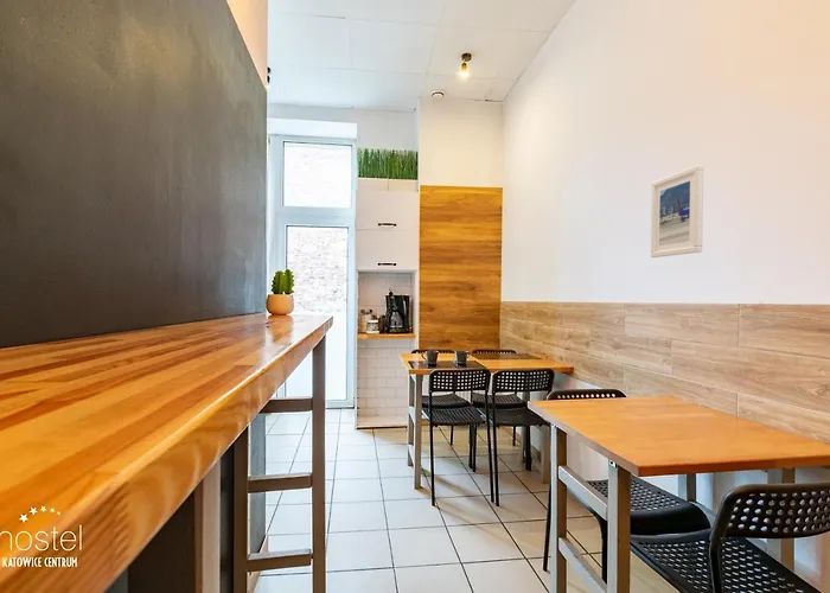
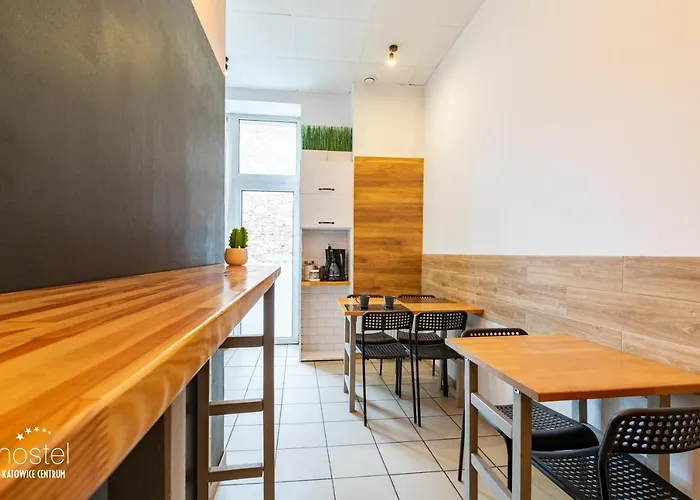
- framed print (675, 215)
